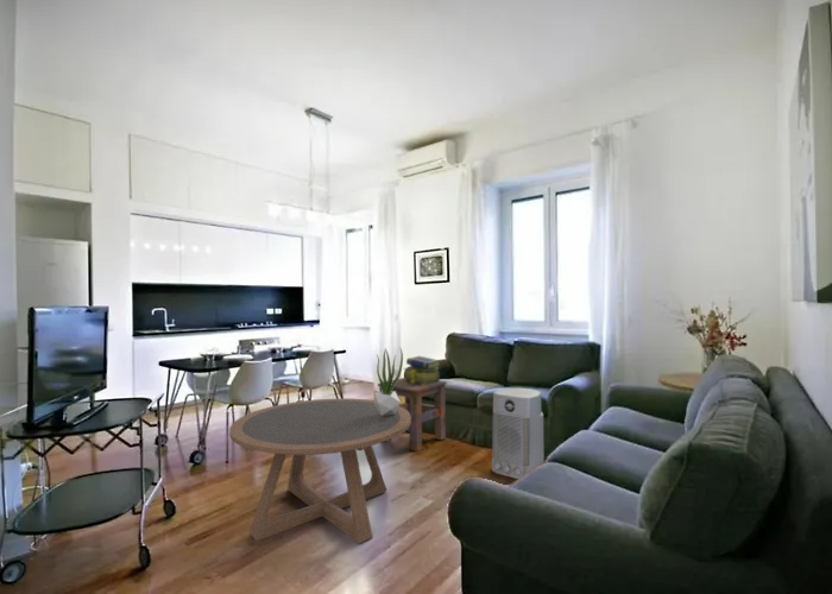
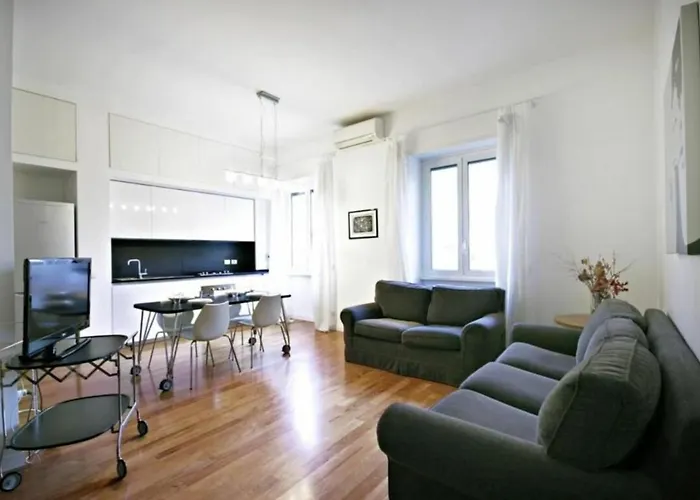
- coffee table (324, 453)
- air purifier (518, 430)
- stack of books (422, 368)
- side table (412, 411)
- potted plant (389, 380)
